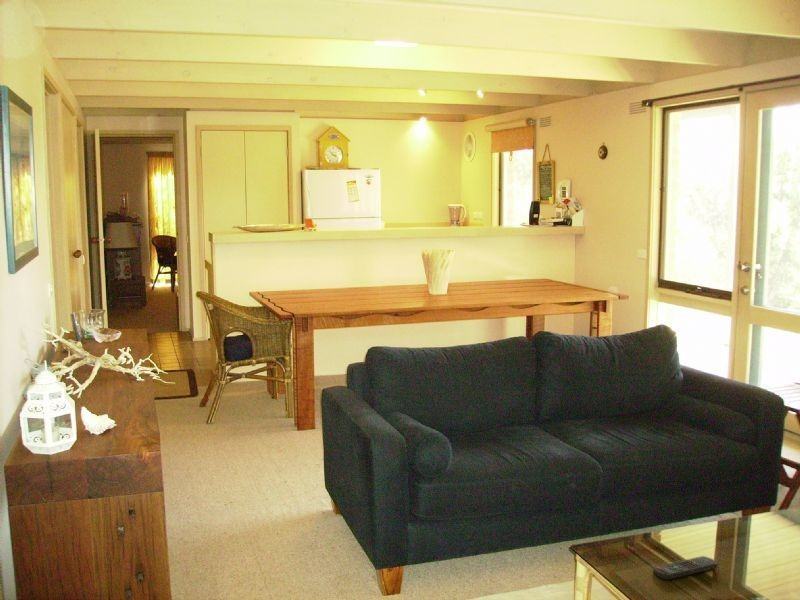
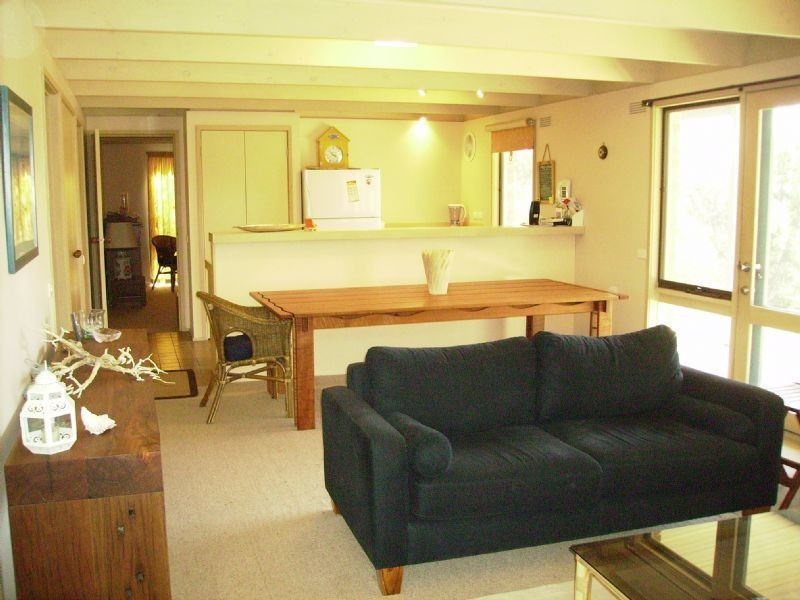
- remote control (685, 567)
